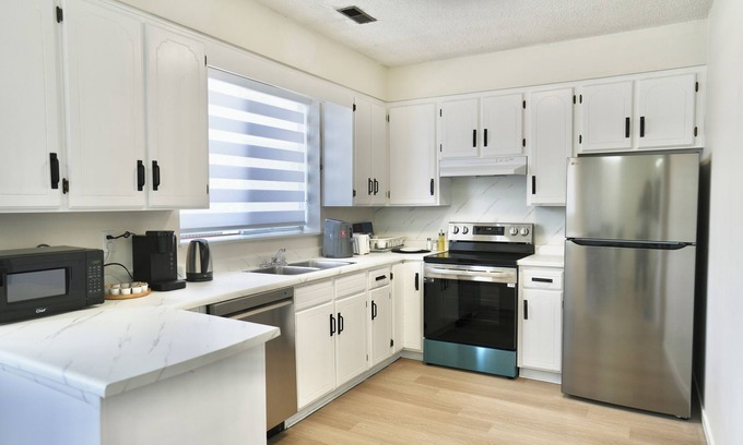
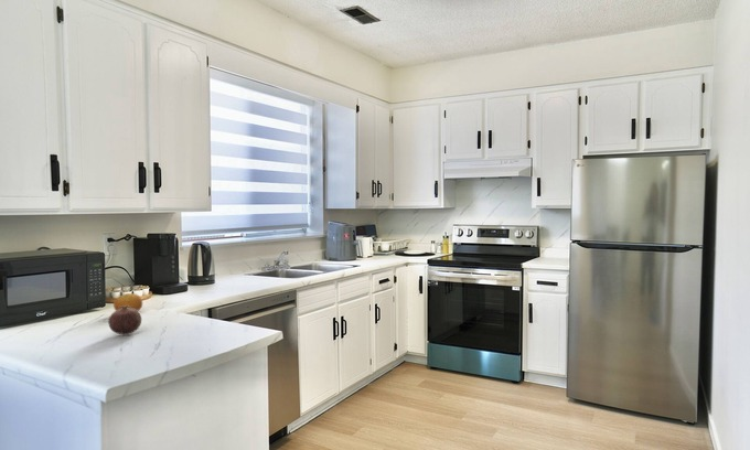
+ fruit (125, 320)
+ fruit (128, 303)
